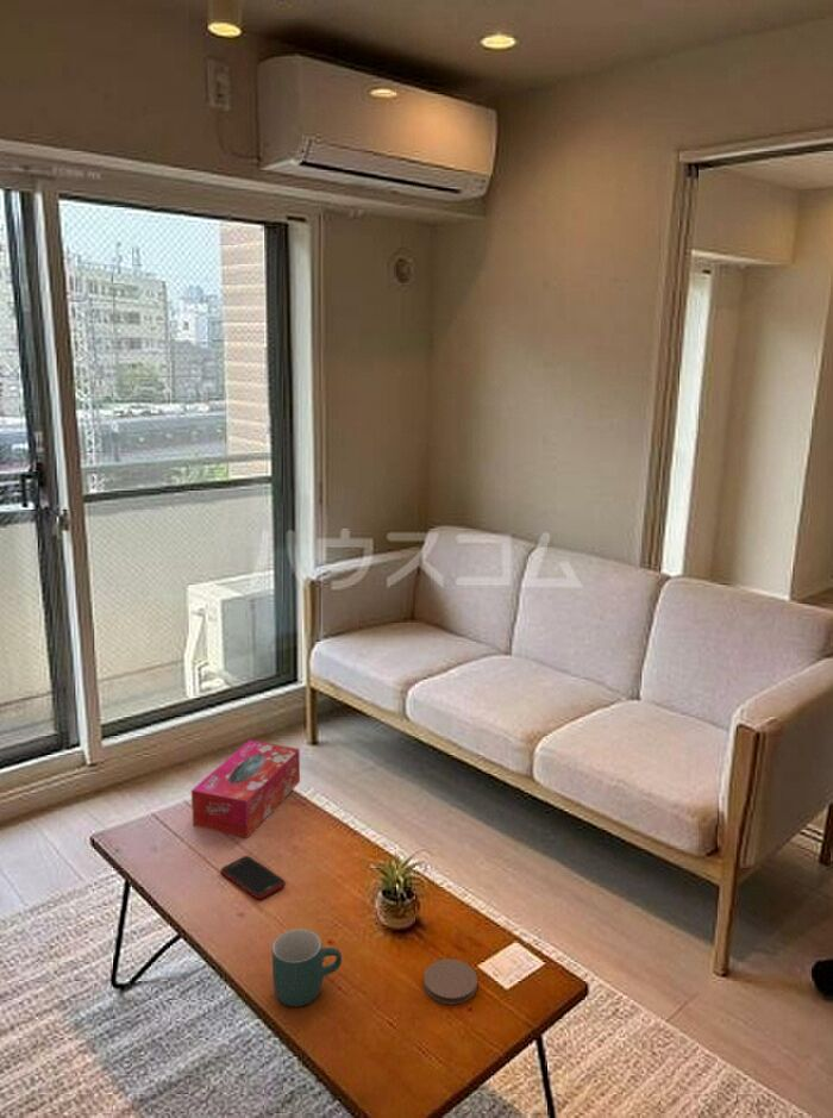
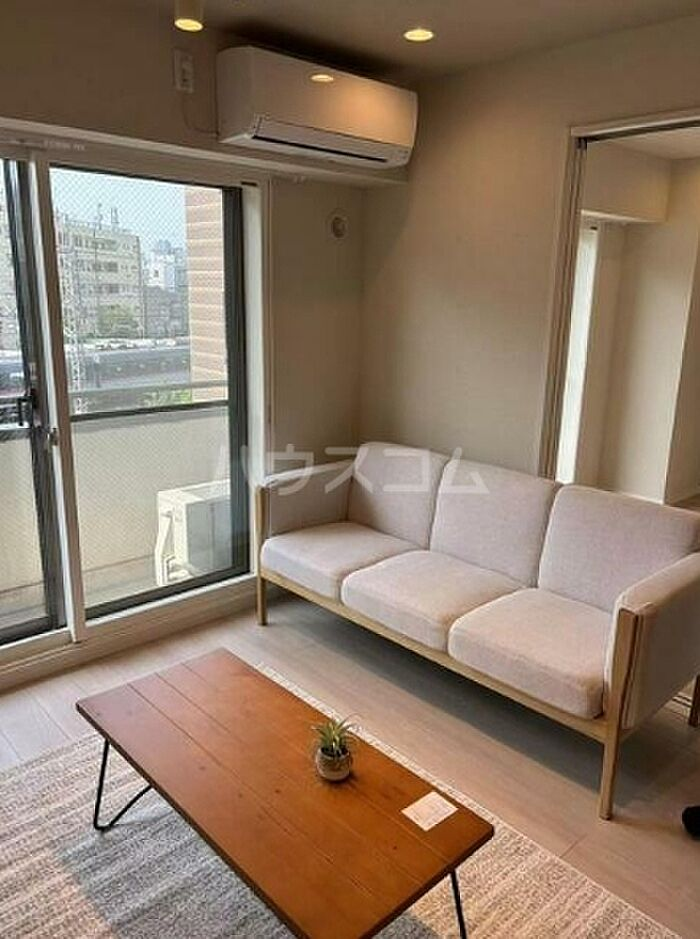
- tissue box (248, 785)
- cell phone (252, 876)
- mug (305, 963)
- coaster (450, 980)
